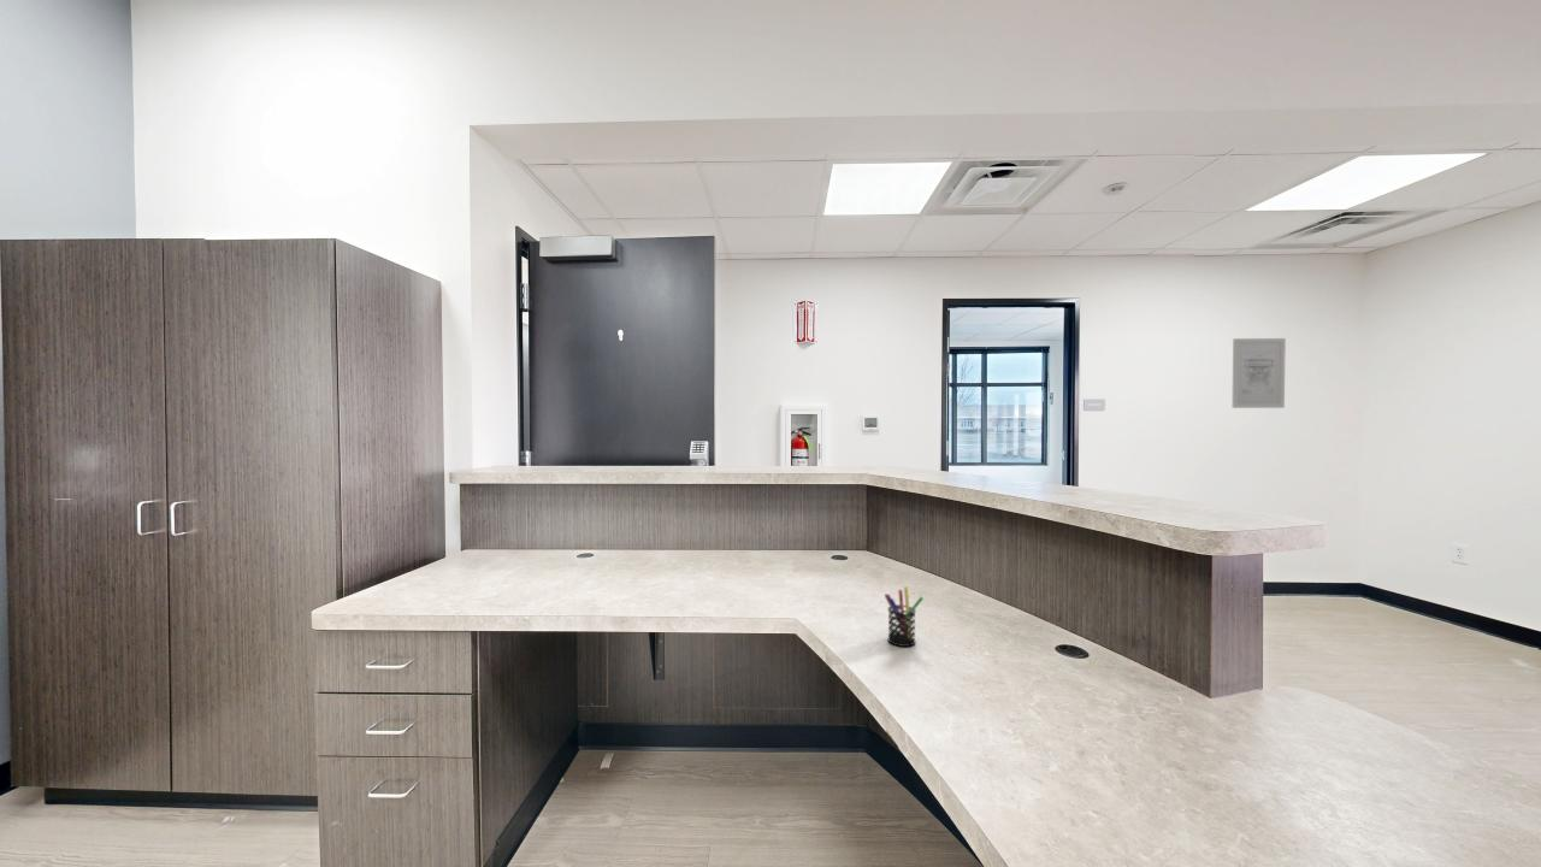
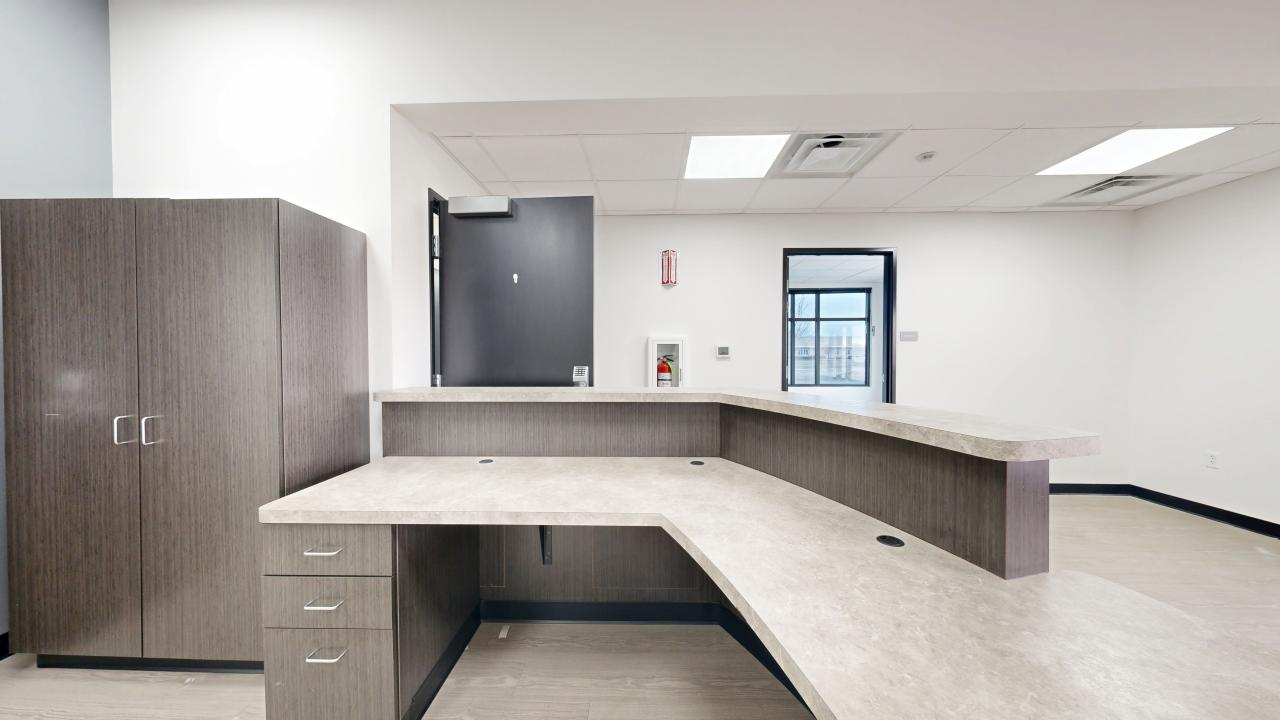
- pen holder (904, 614)
- wall art (1258, 372)
